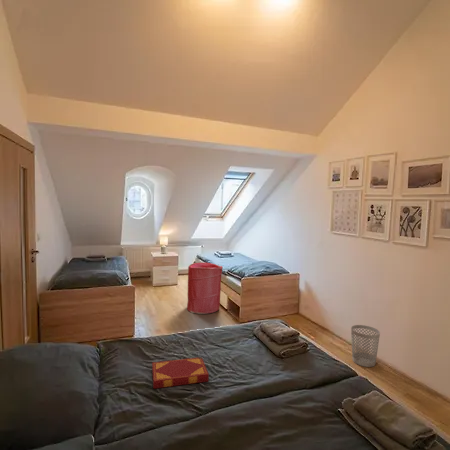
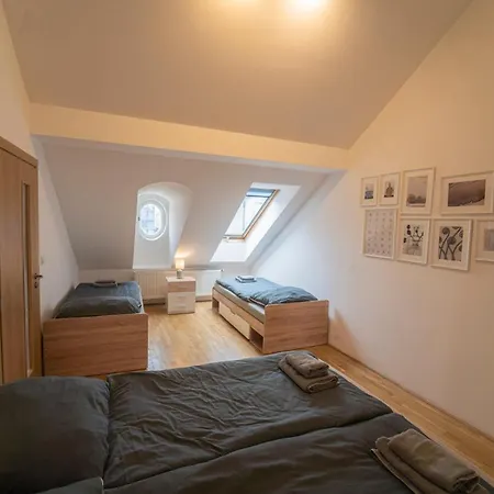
- laundry hamper (204, 286)
- wastebasket (364, 346)
- hardback book (179, 371)
